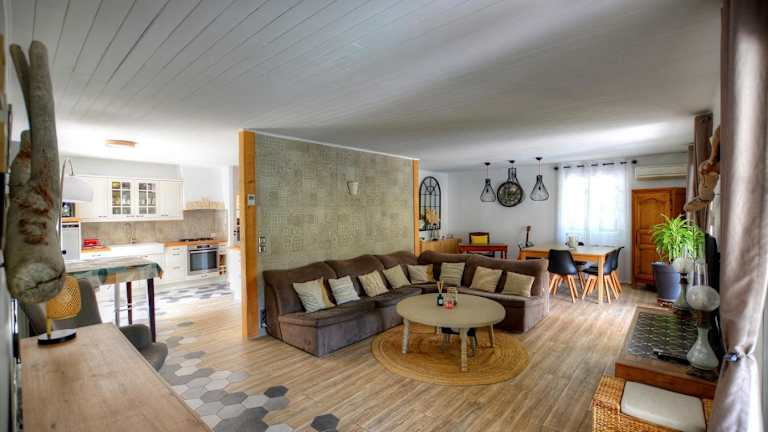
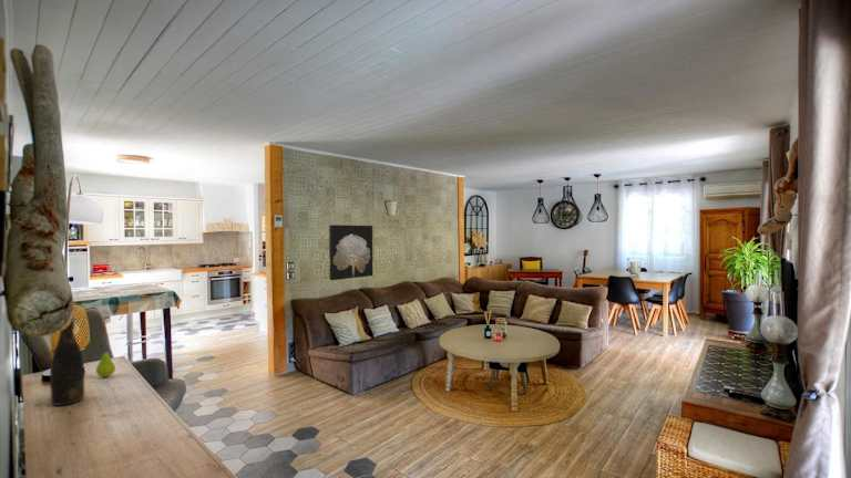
+ wall art (351, 251)
+ fruit (105, 362)
+ bottle (66, 356)
